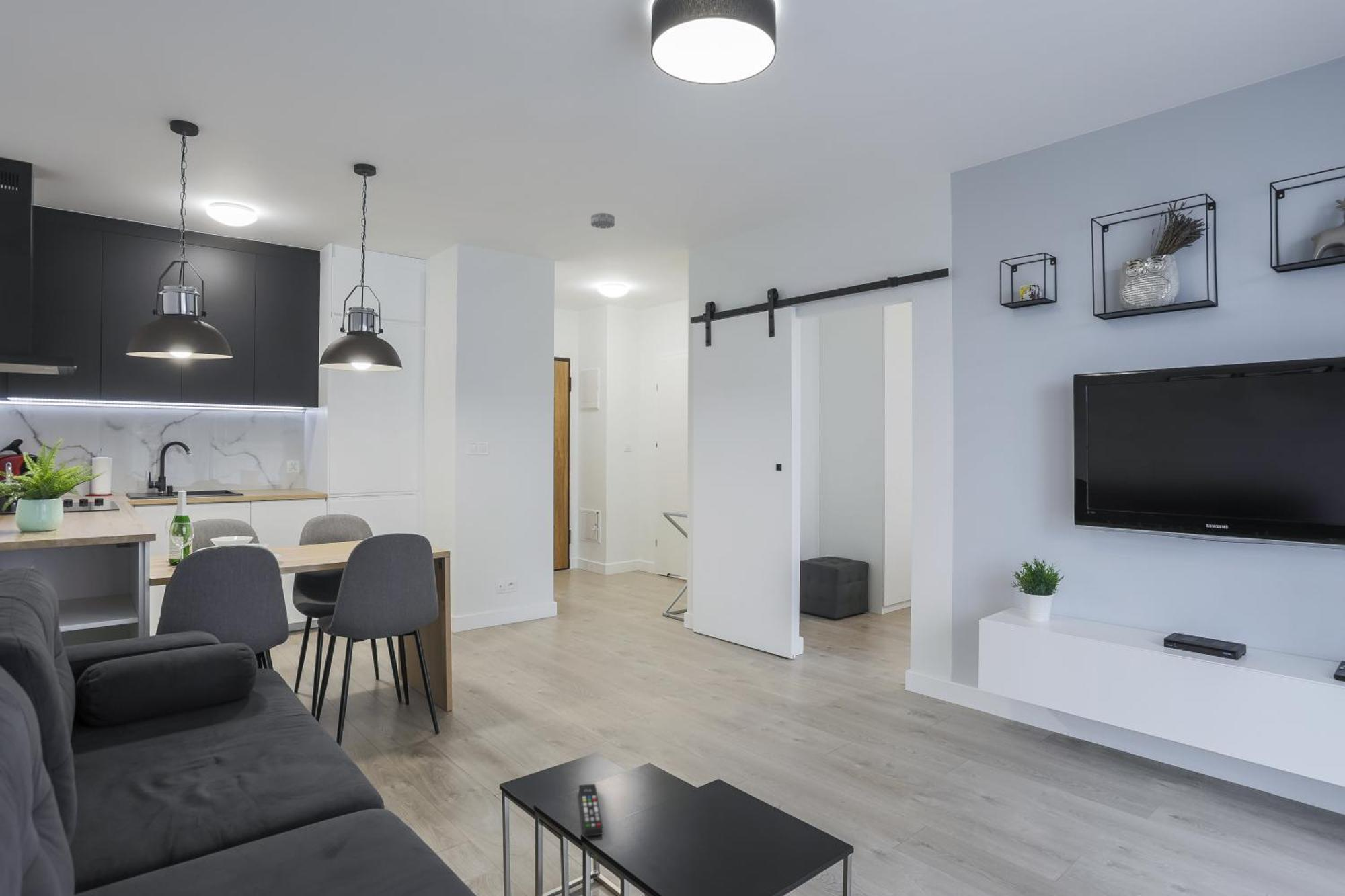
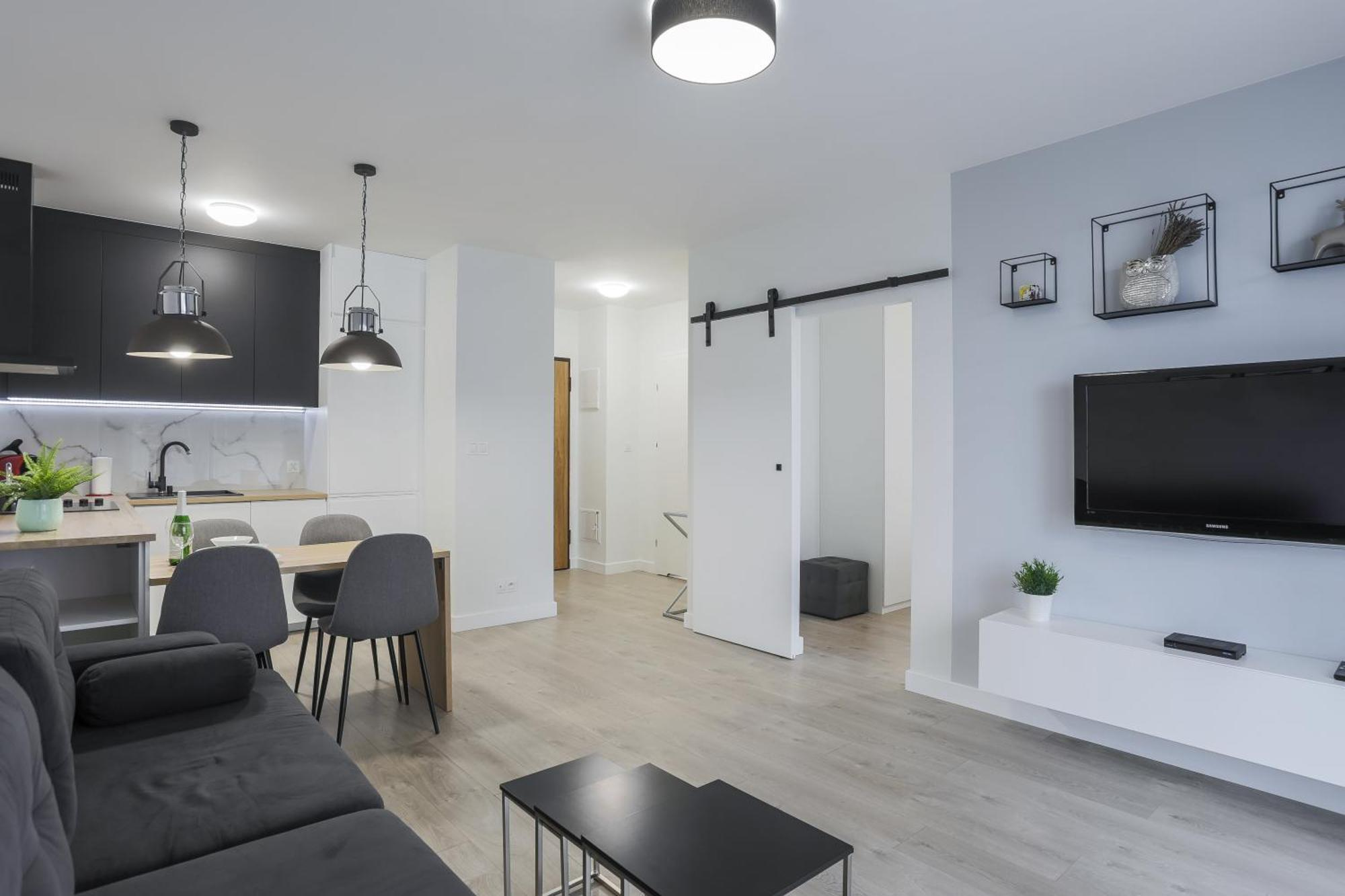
- remote control (590, 808)
- smoke detector (603, 220)
